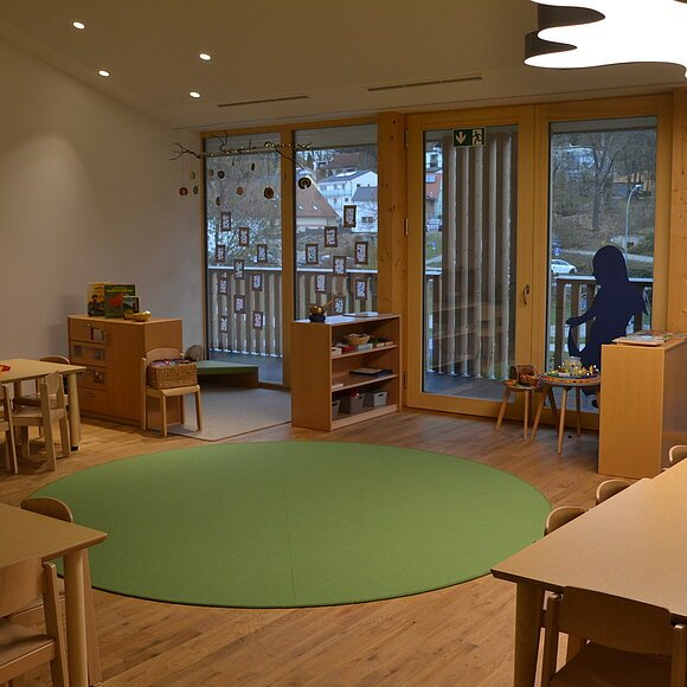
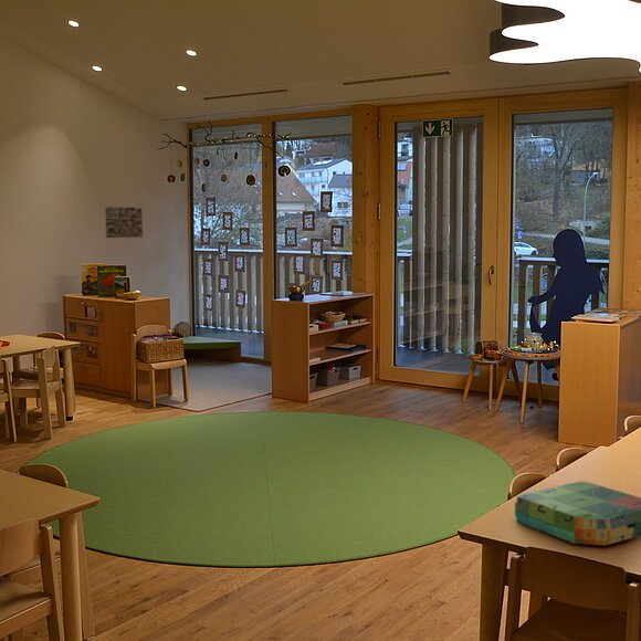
+ board game (586, 512)
+ map (123, 222)
